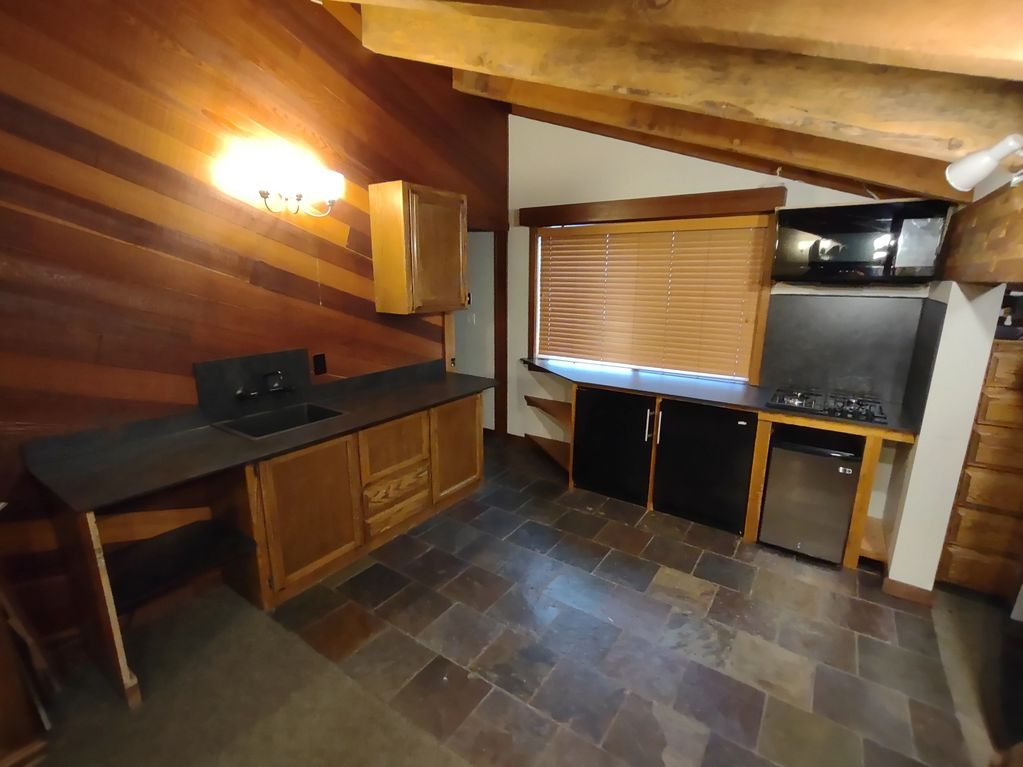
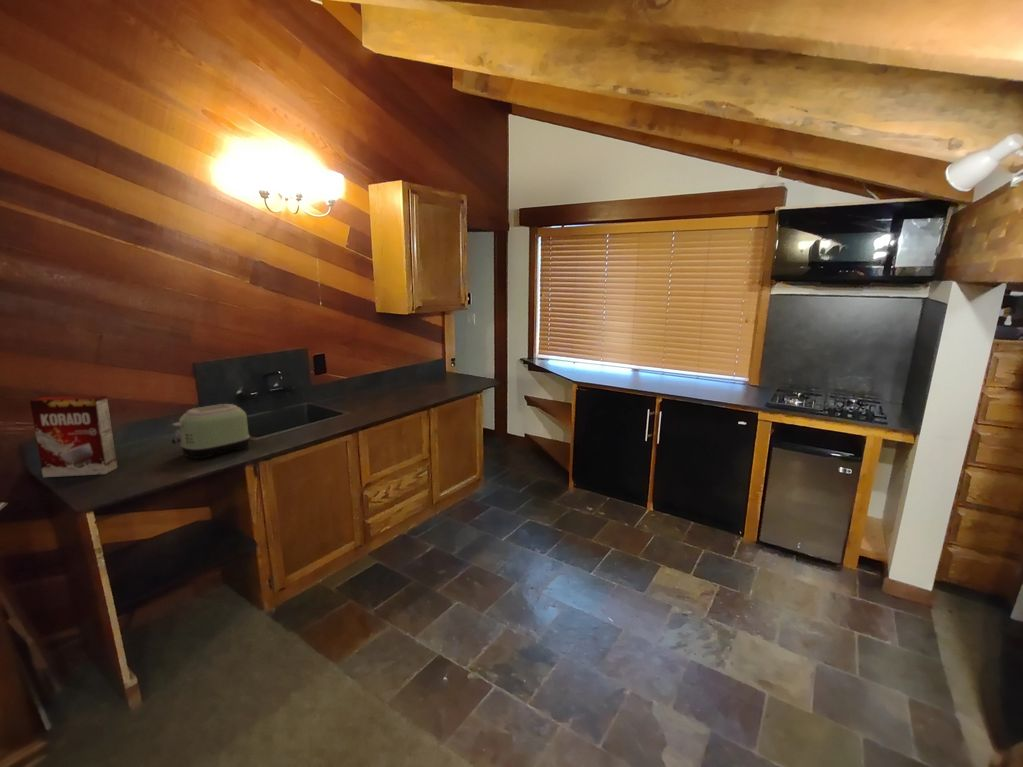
+ toaster (212, 430)
+ cereal box (75, 435)
